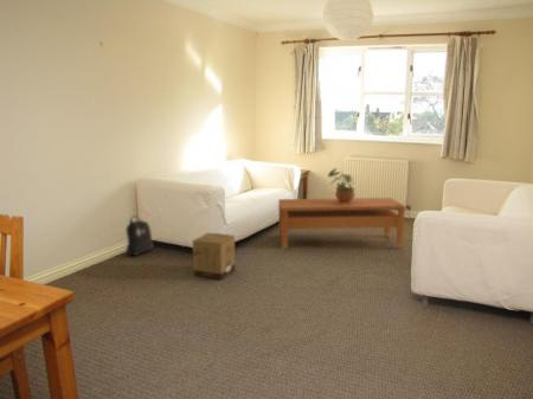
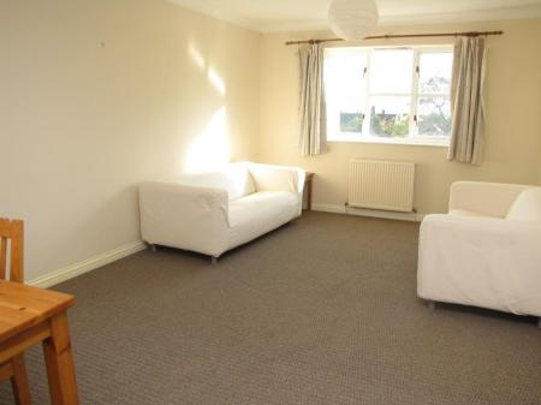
- potted plant (341, 185)
- coffee table (338, 221)
- cardboard box (214, 255)
- backpack (139, 234)
